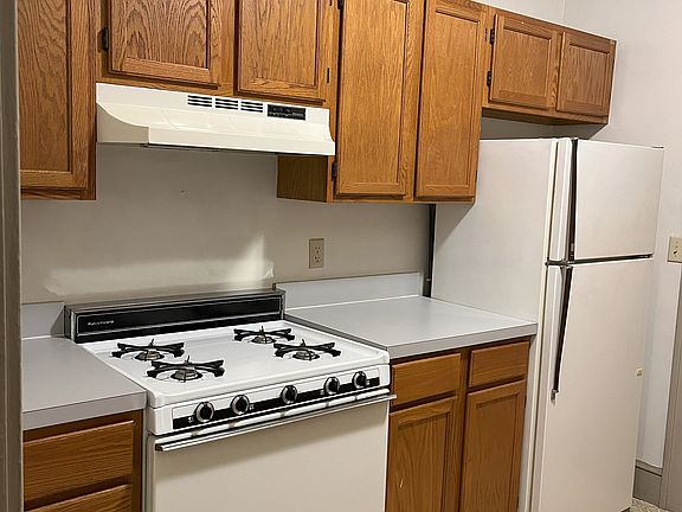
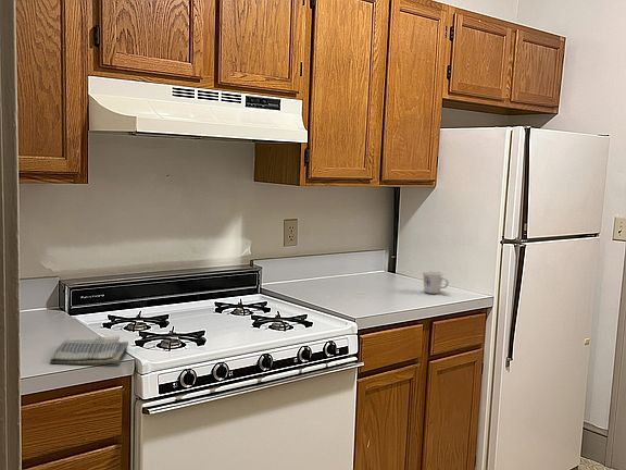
+ dish towel (91, 349)
+ mug (436, 283)
